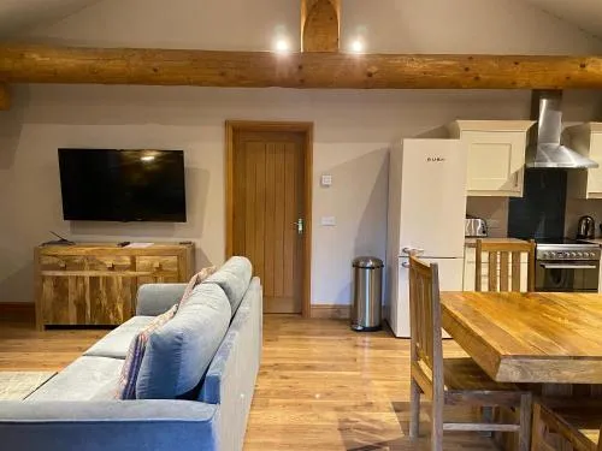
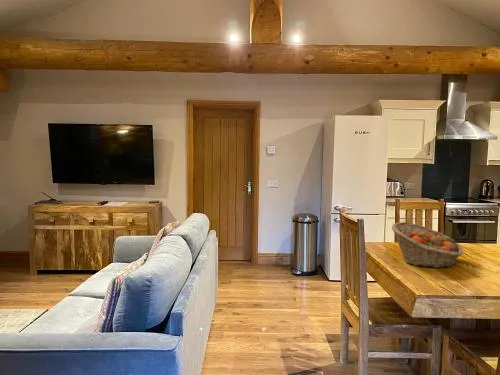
+ fruit basket (426, 243)
